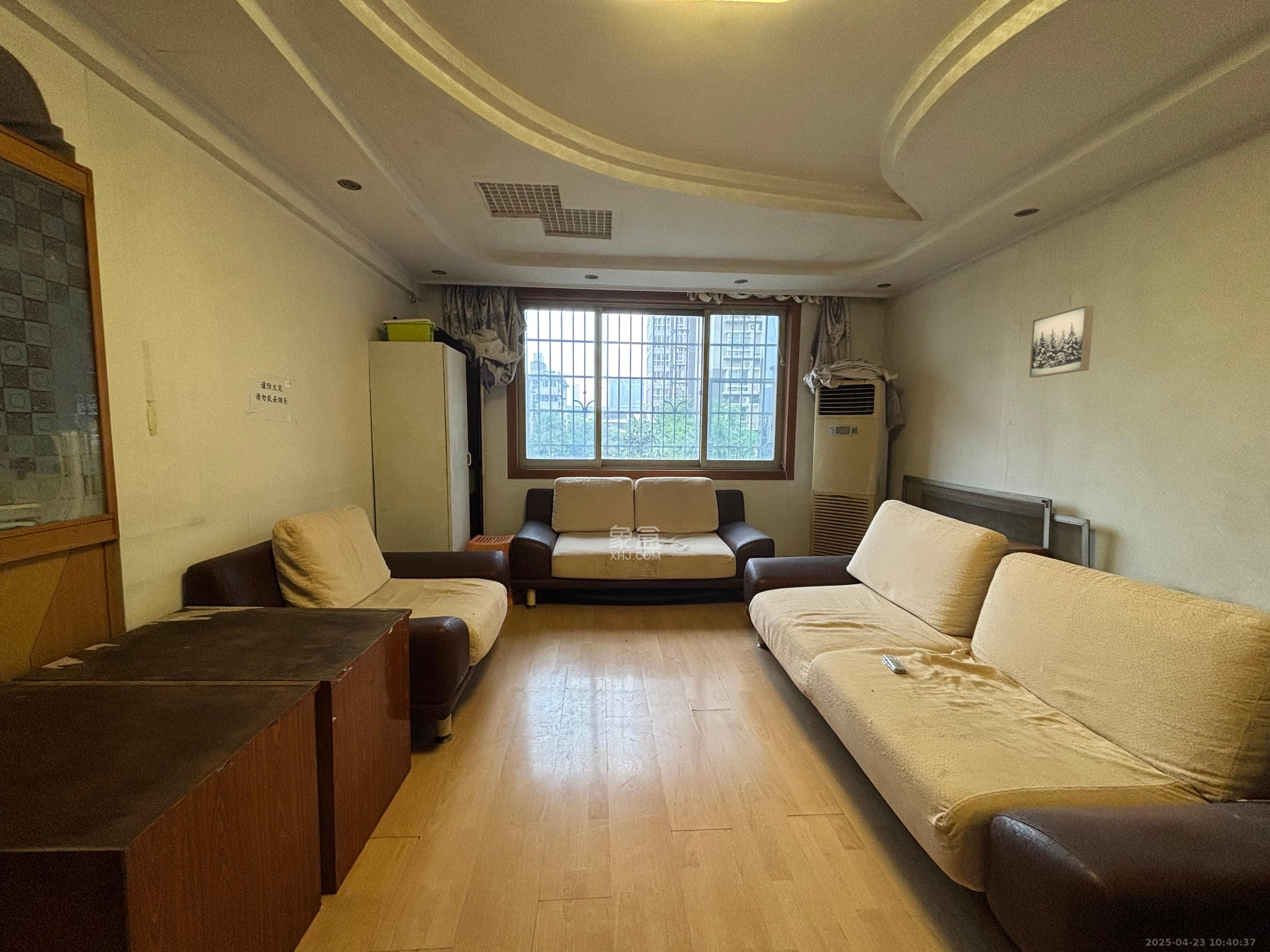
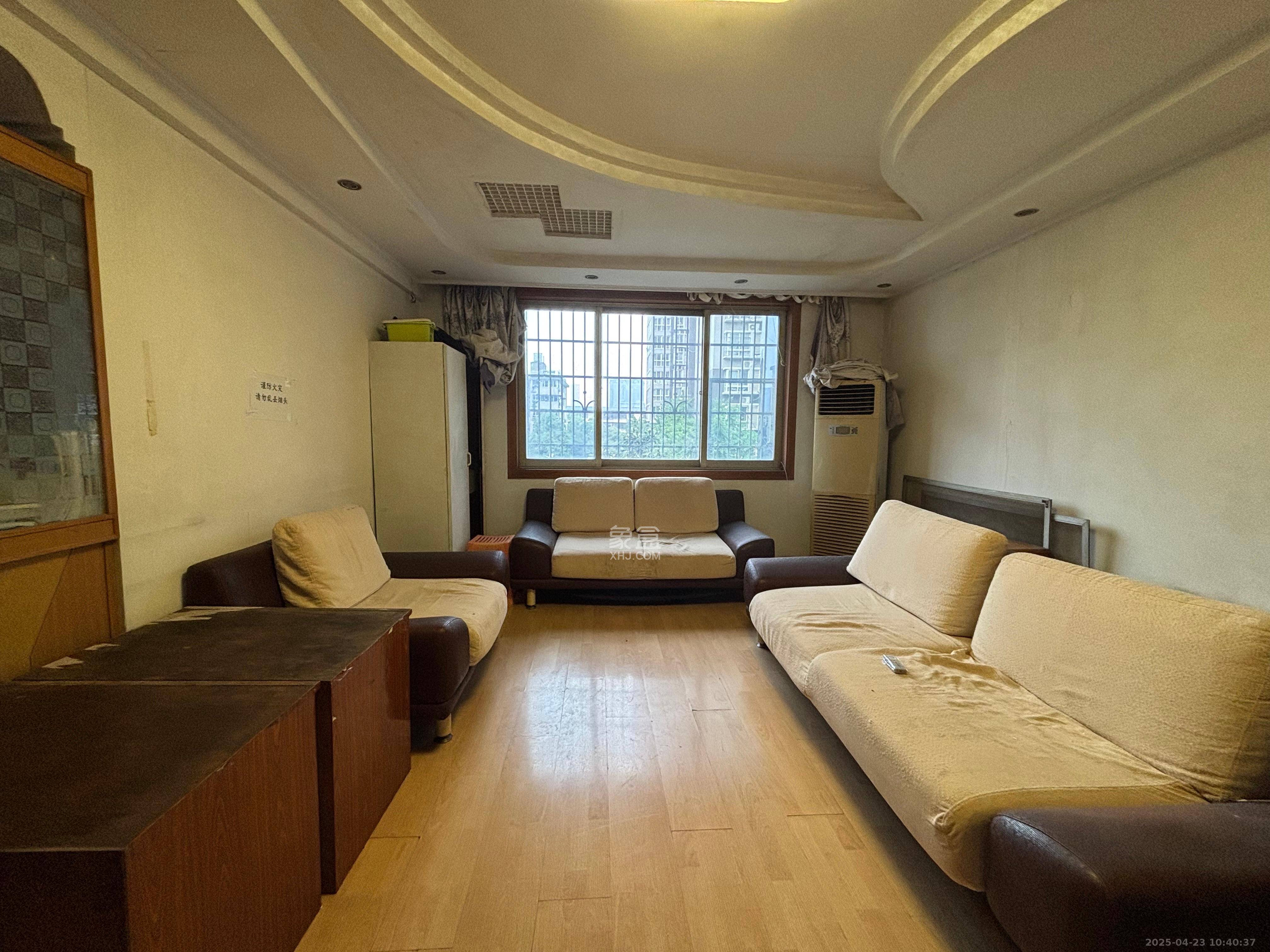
- wall art (1059, 344)
